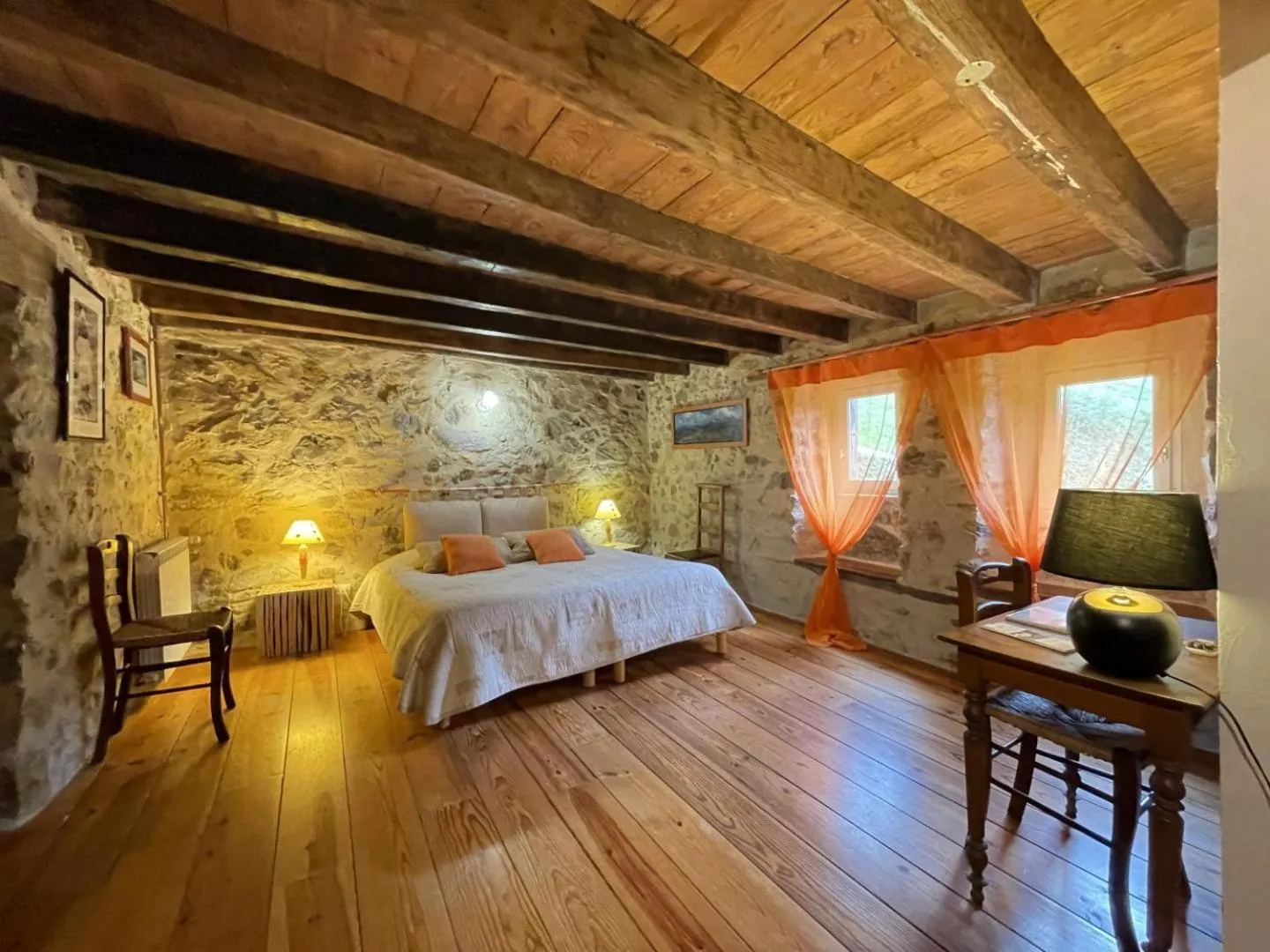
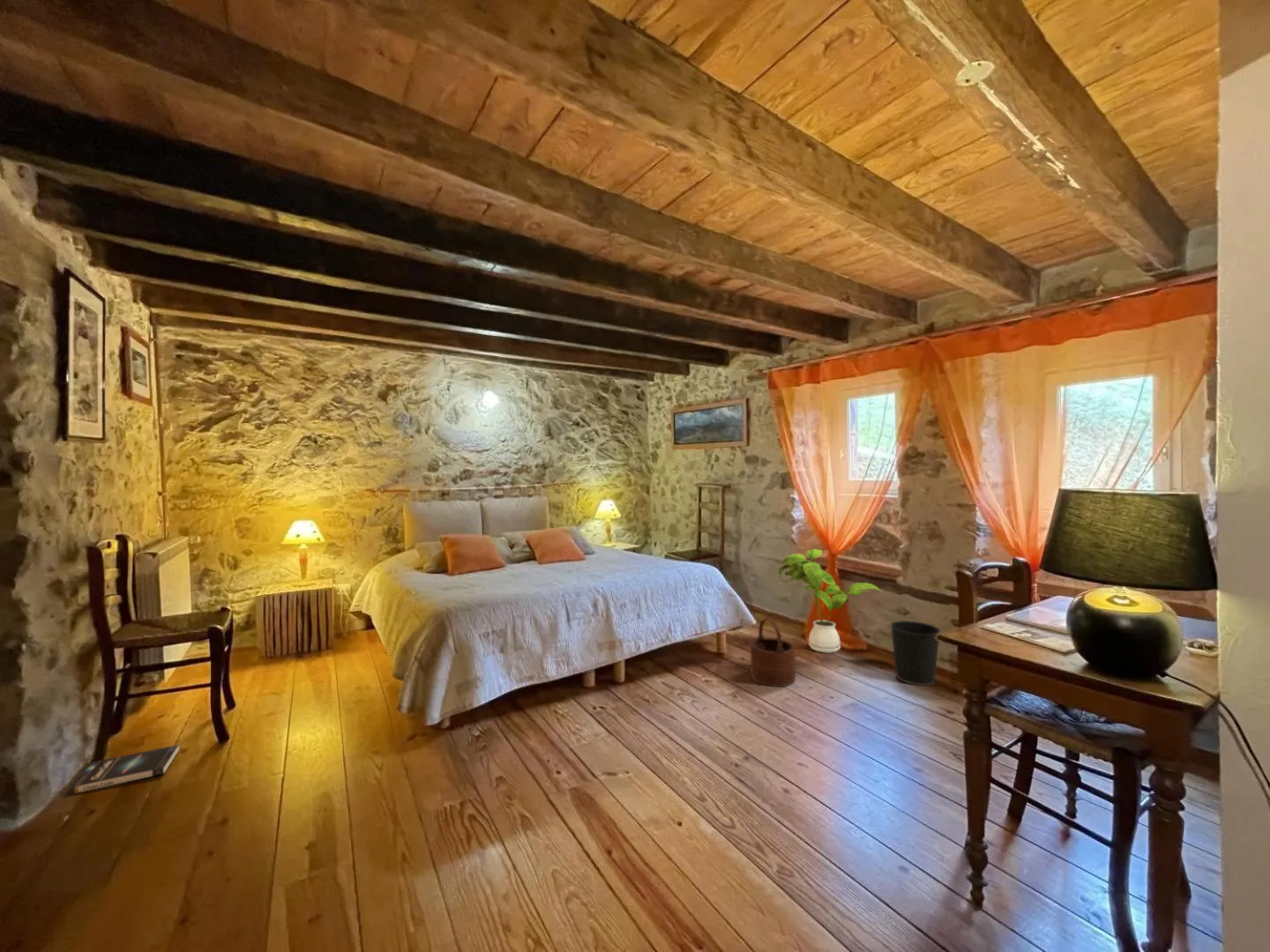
+ book (127, 768)
+ wastebasket (915, 652)
+ wooden bucket (773, 648)
+ house plant (822, 599)
